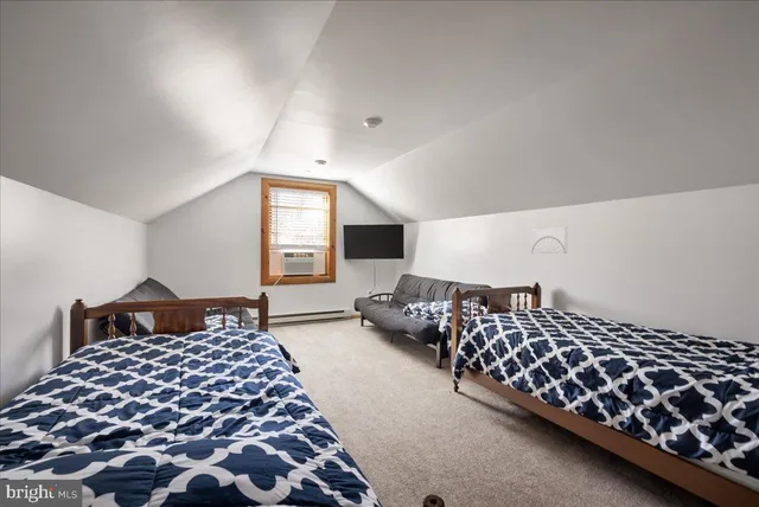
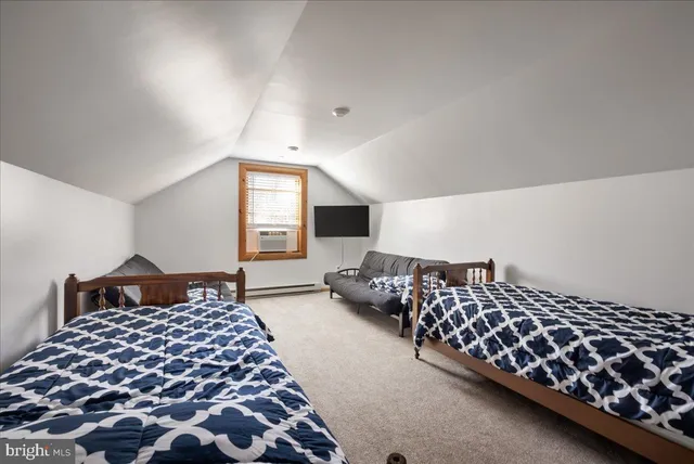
- wall art (548, 240)
